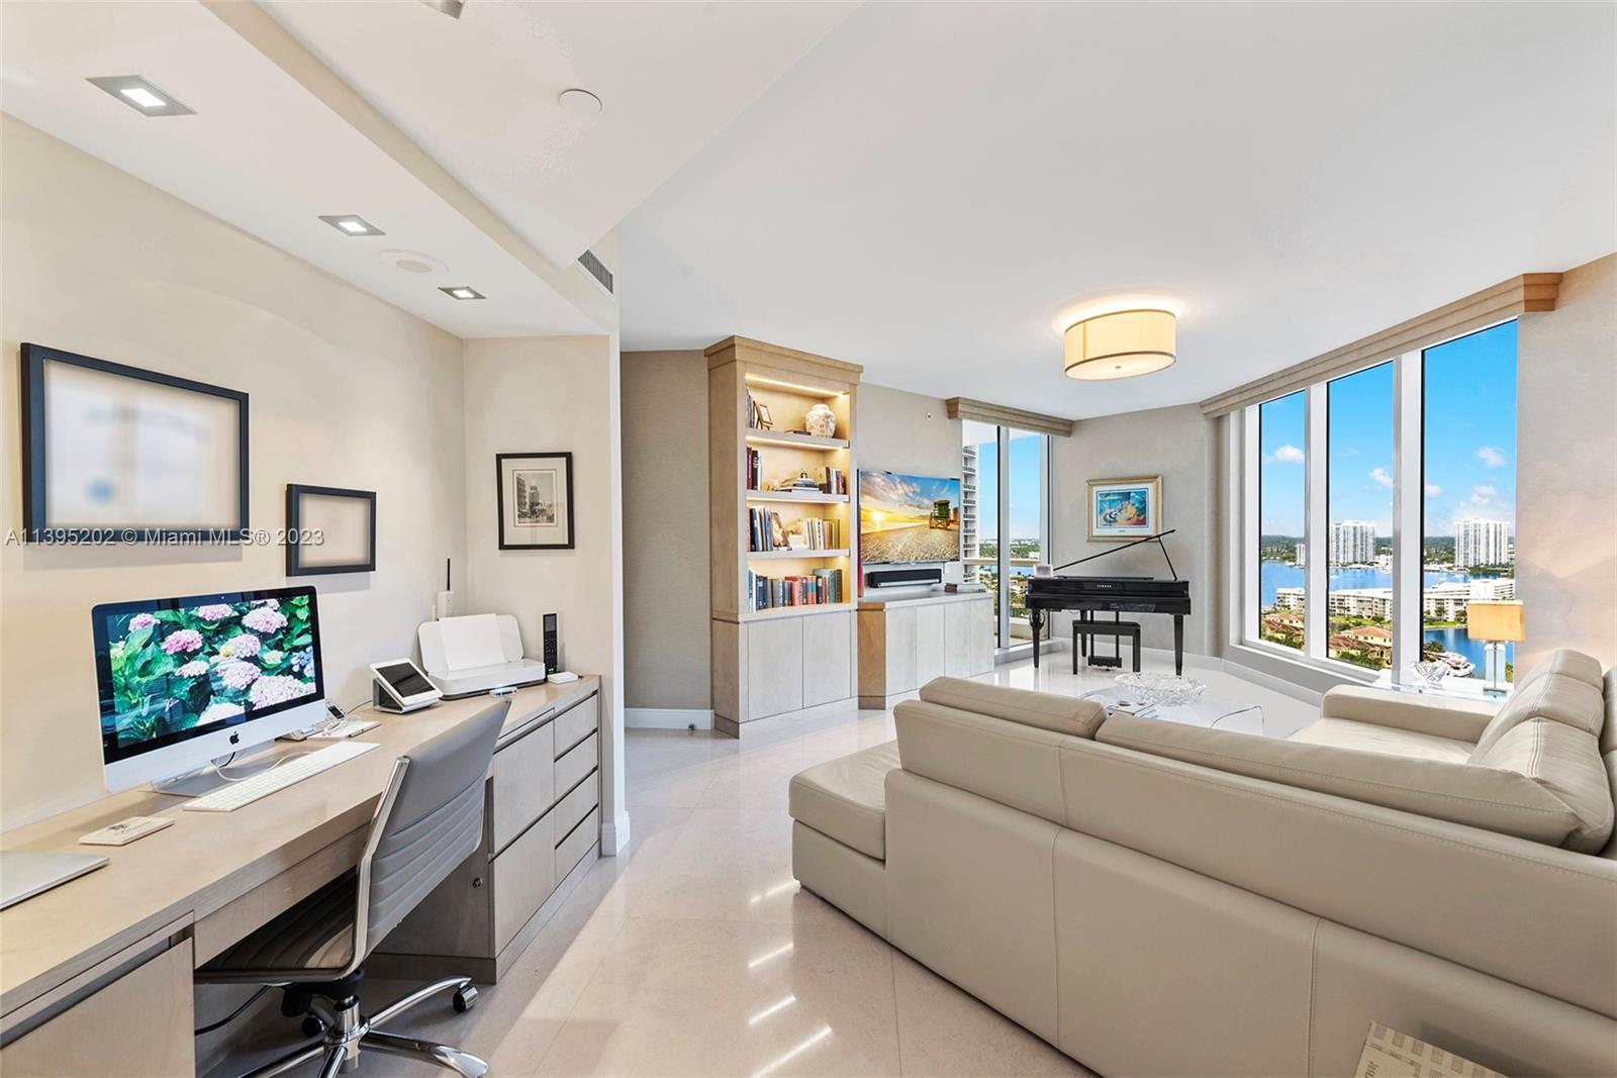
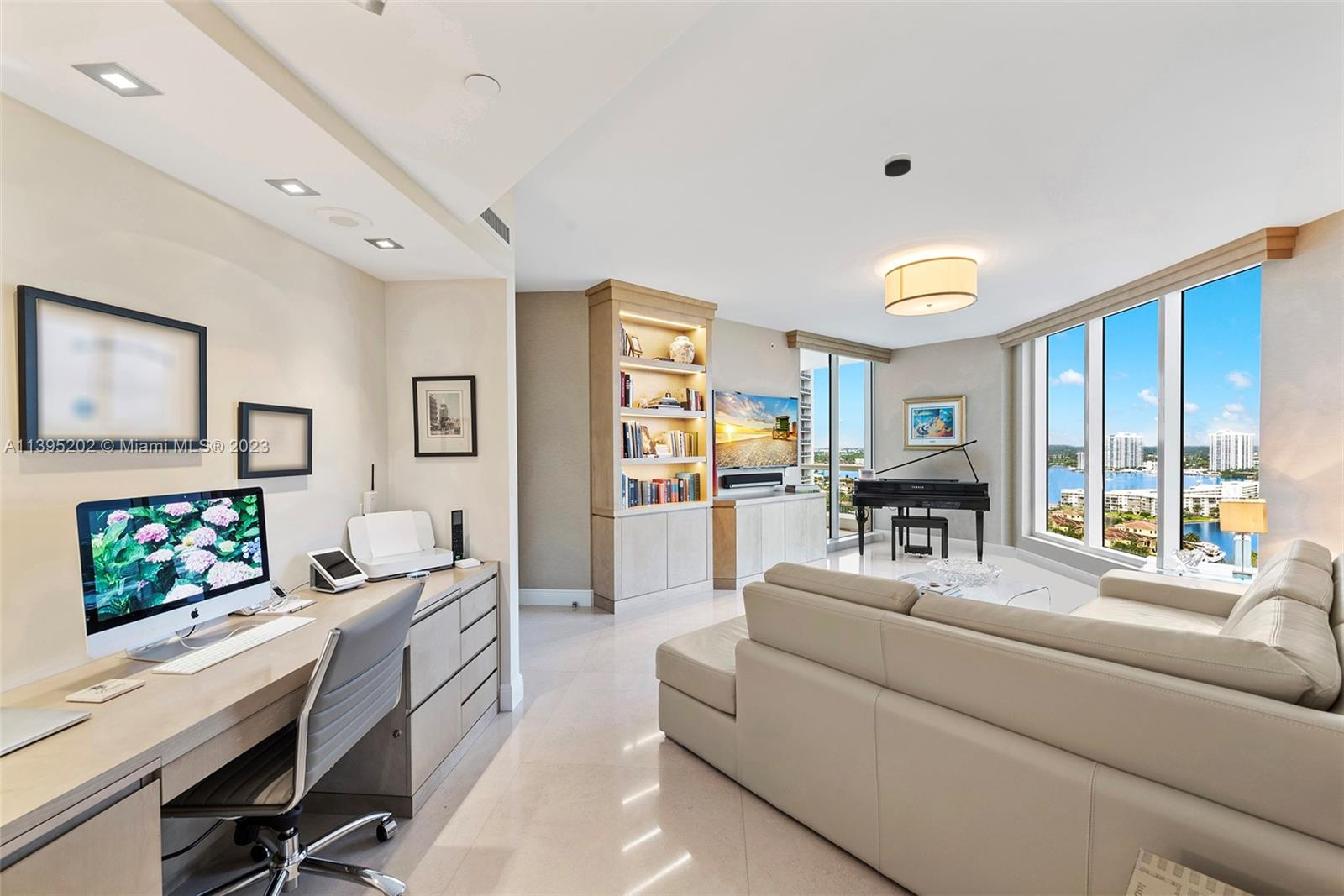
+ smoke detector (897, 165)
